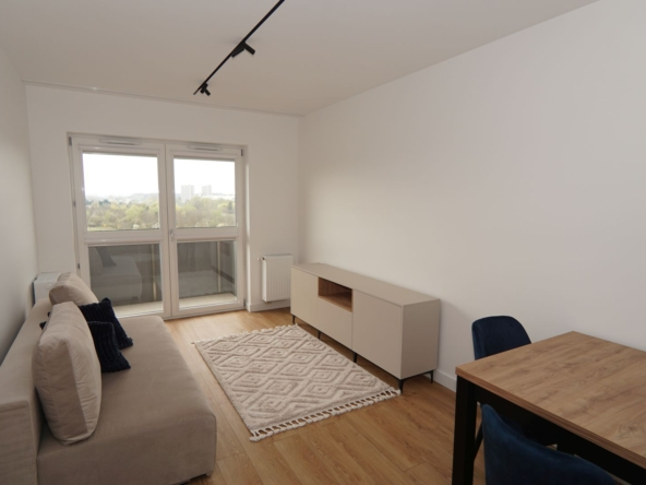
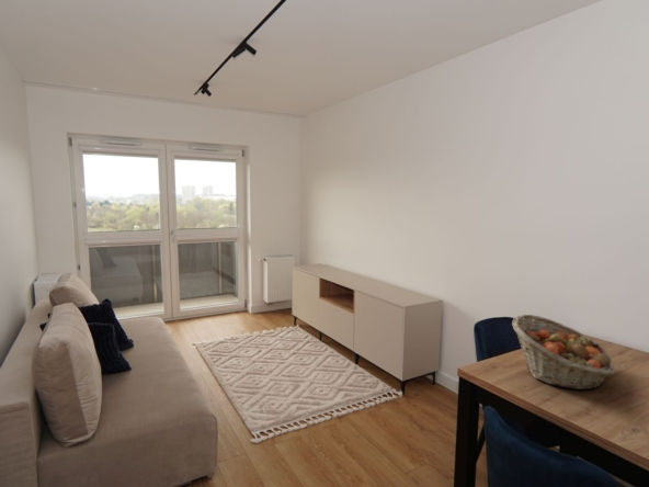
+ fruit basket (560, 349)
